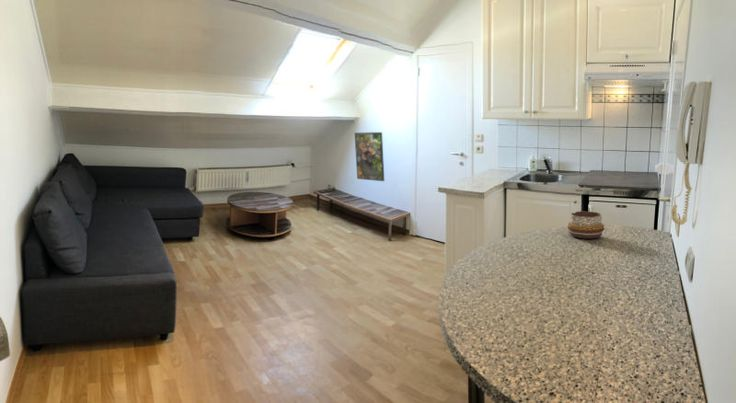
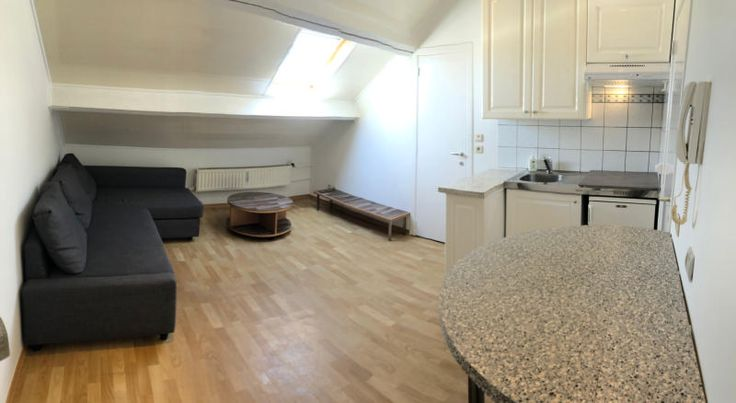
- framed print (369, 156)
- decorative bowl (585, 225)
